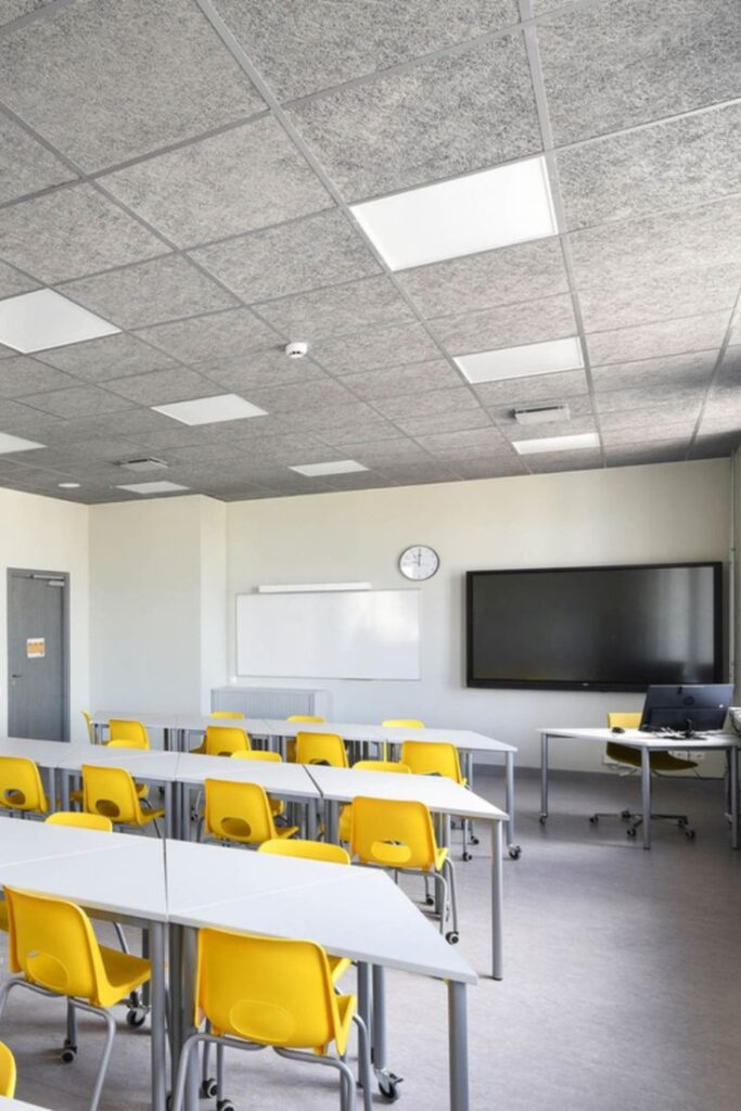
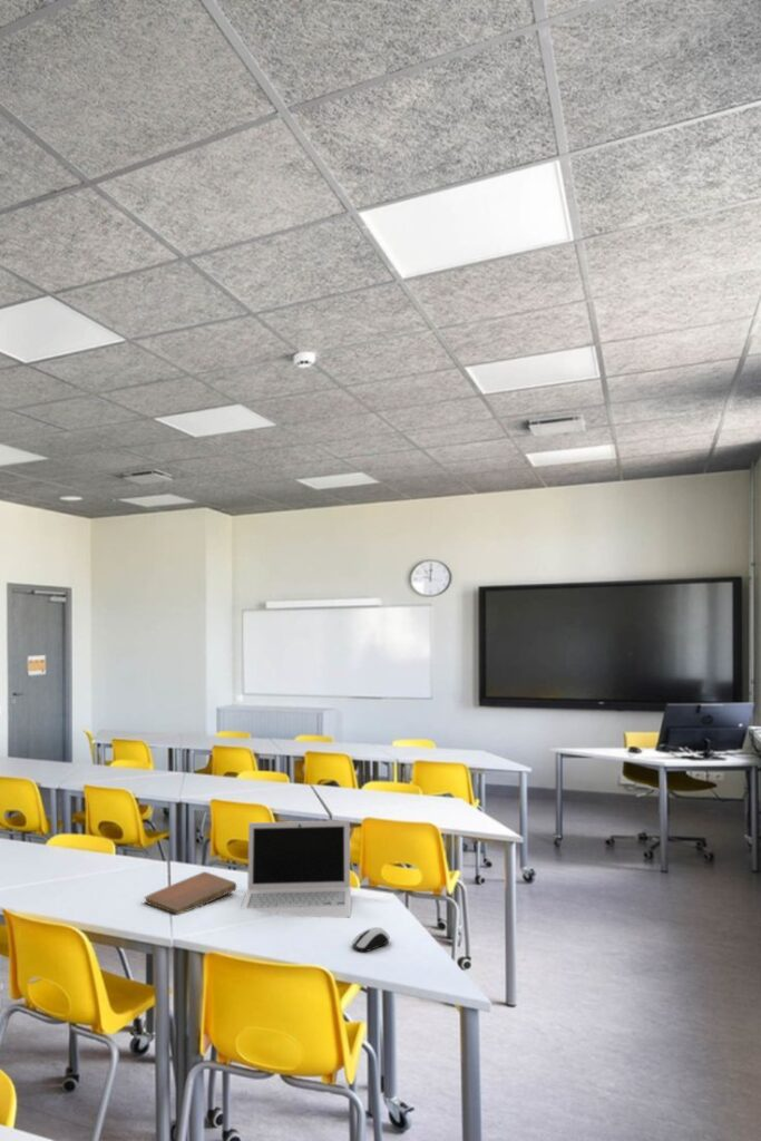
+ notebook (191, 893)
+ laptop (296, 868)
+ computer mouse (371, 936)
